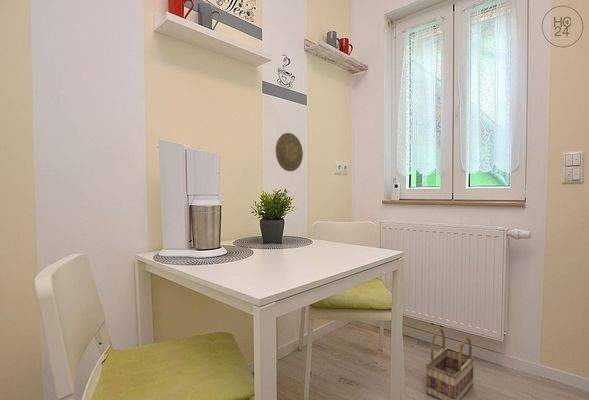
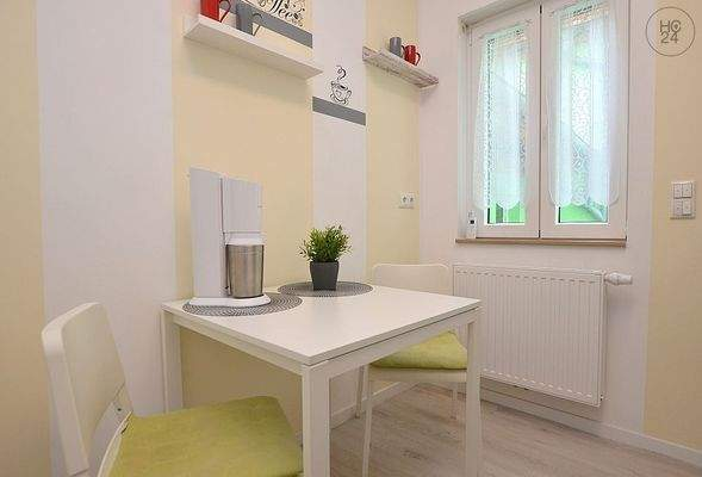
- basket (450, 361)
- decorative plate (290, 152)
